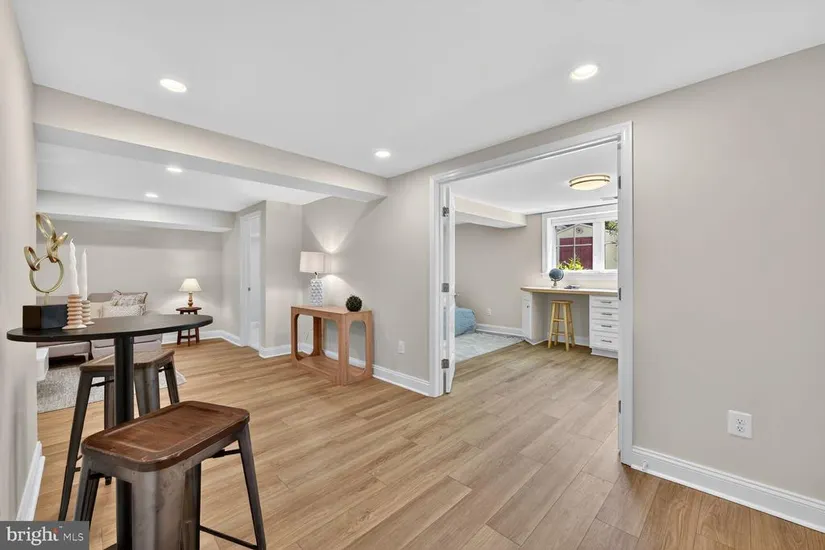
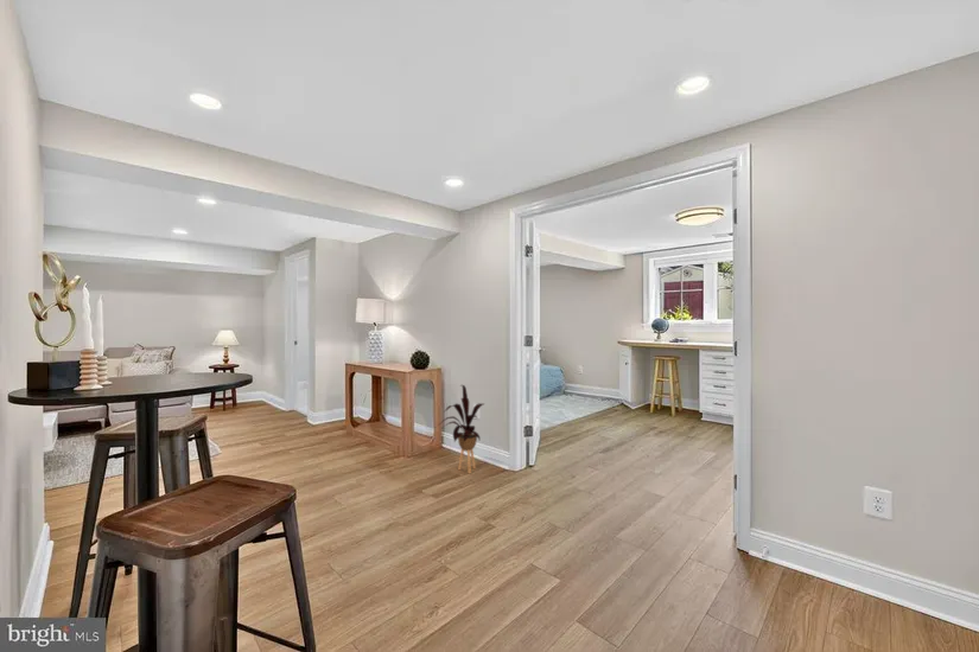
+ house plant (462, 426)
